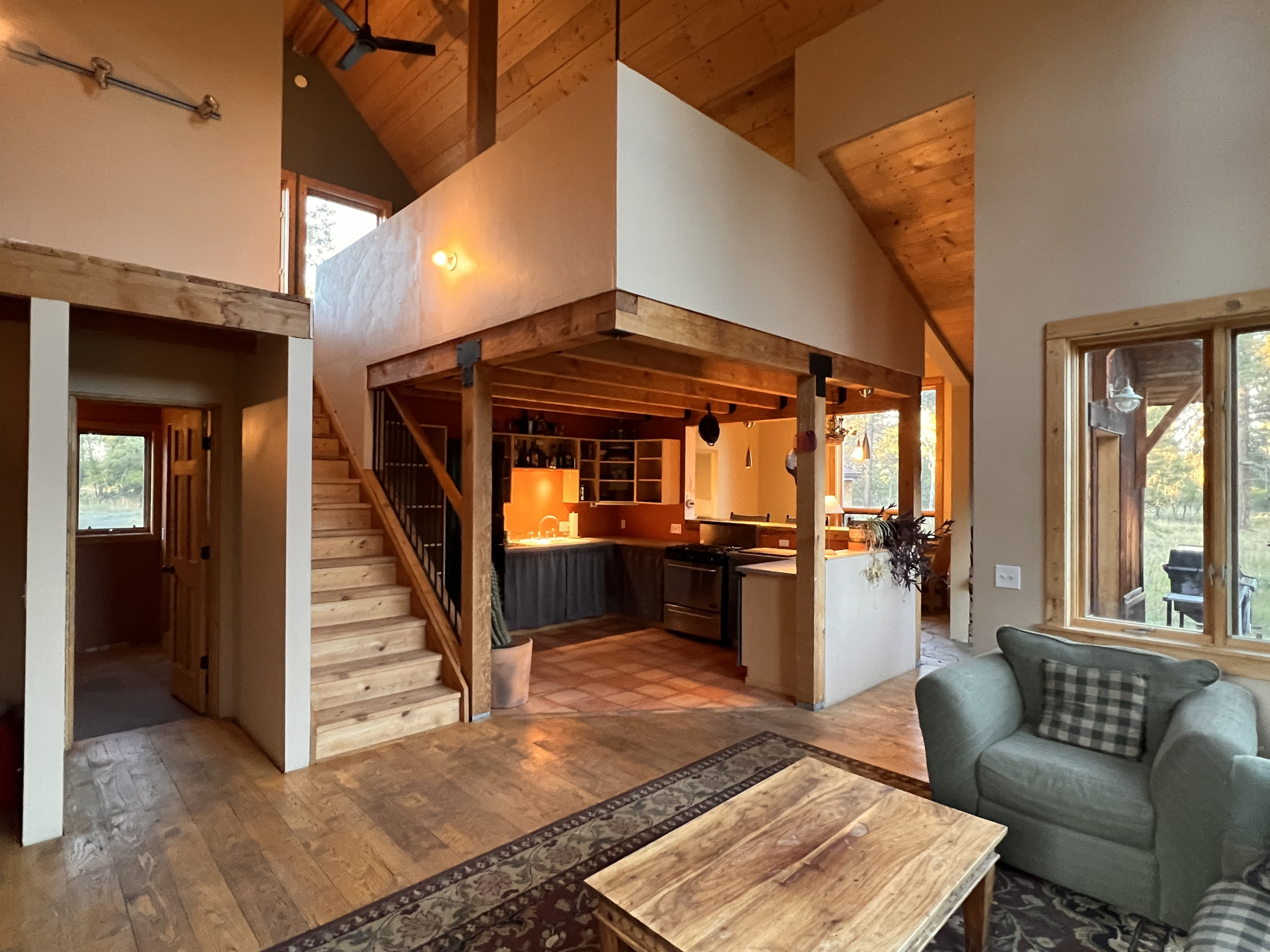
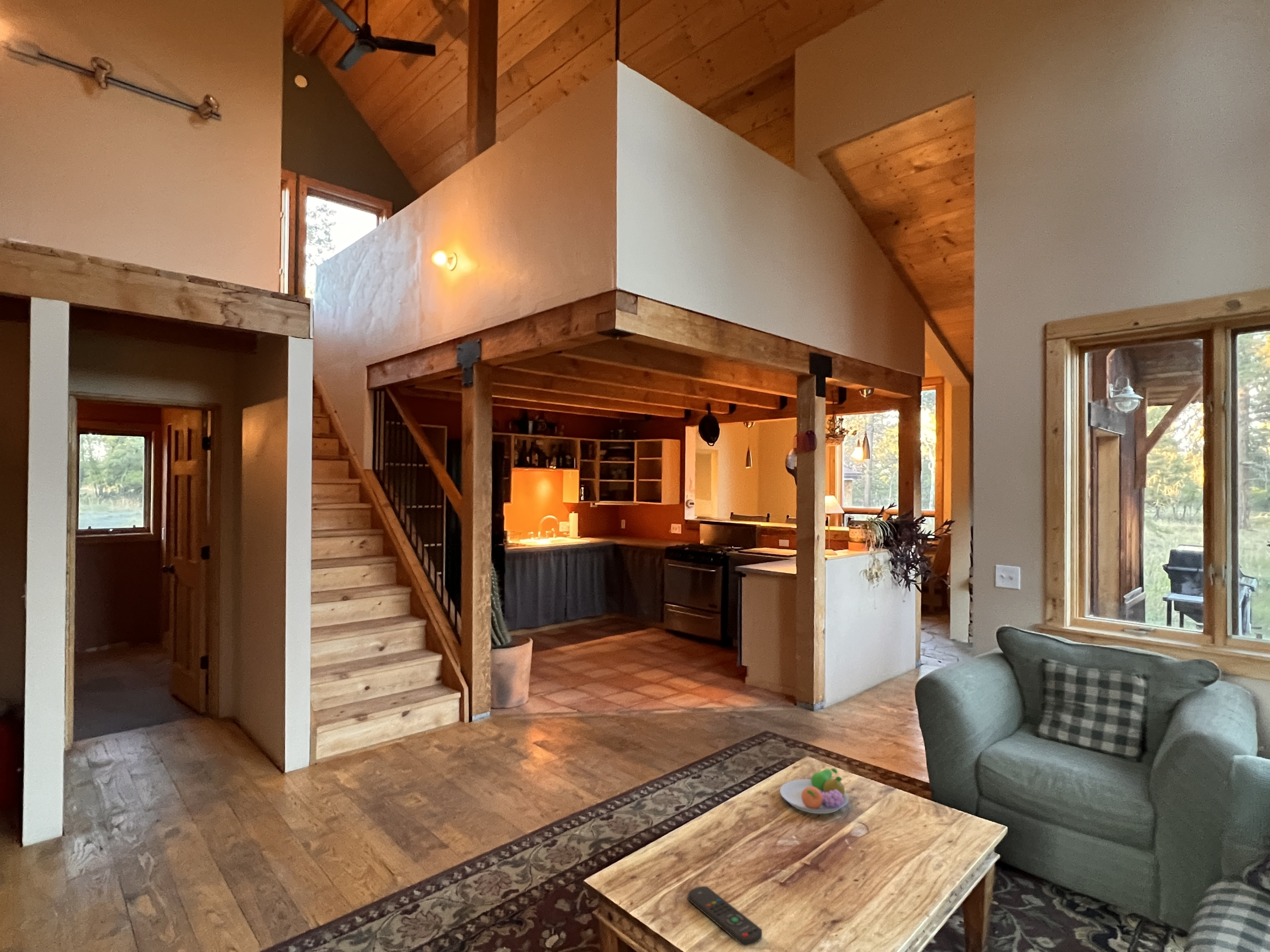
+ fruit bowl (816, 786)
+ remote control (723, 914)
